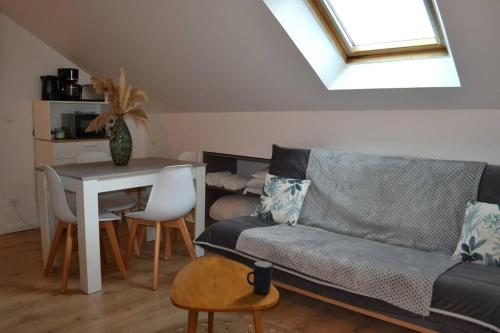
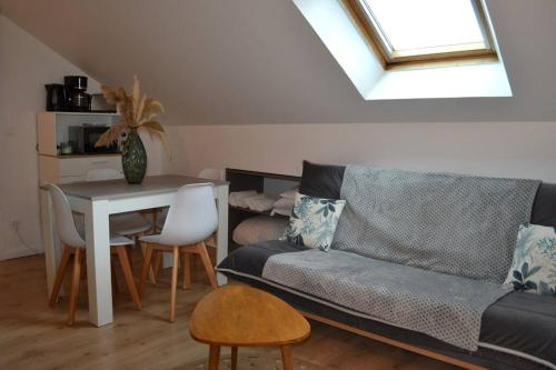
- mug (259, 278)
